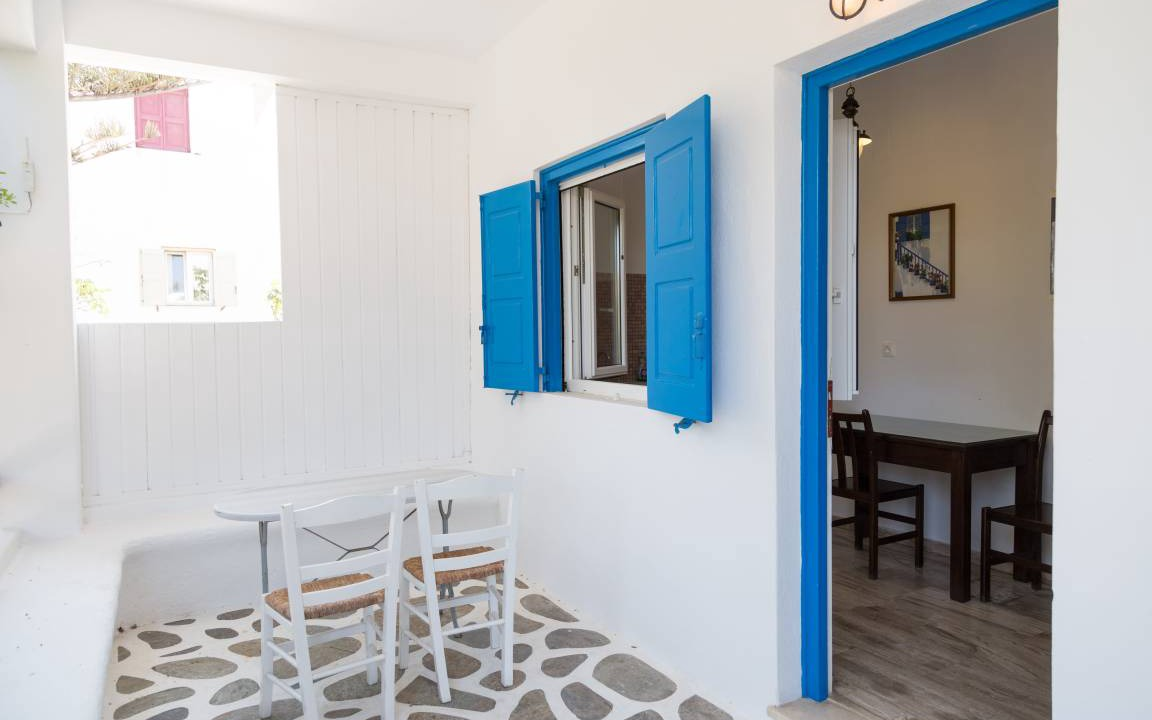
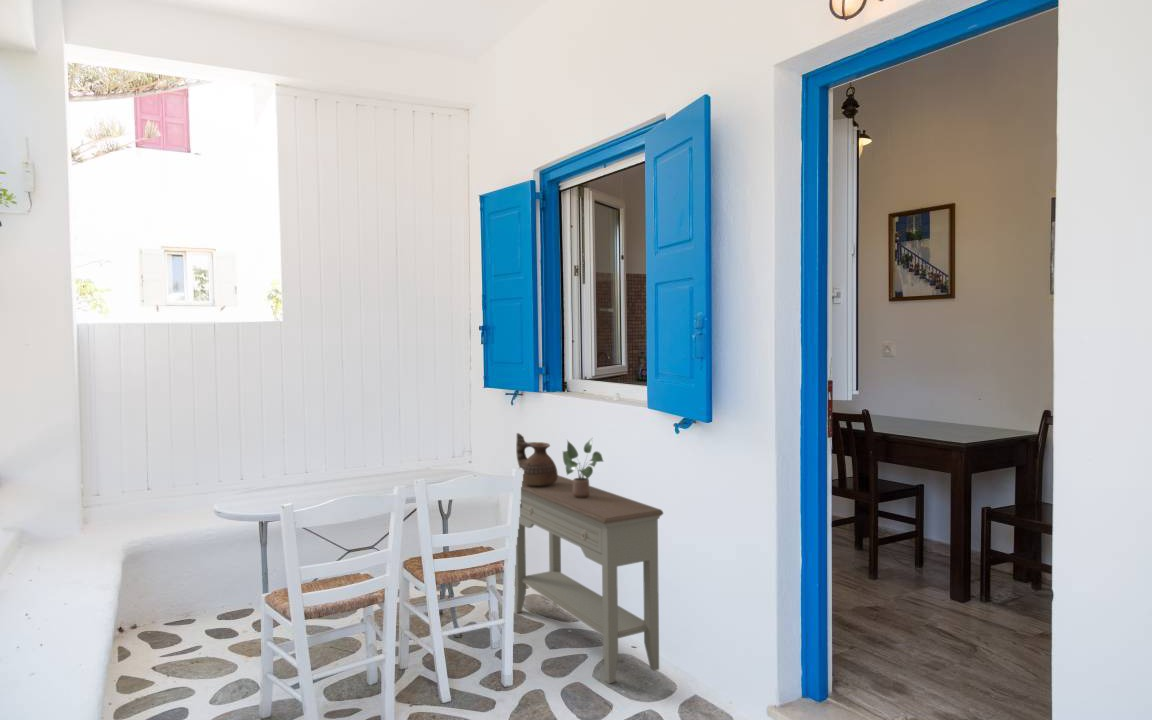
+ console table (569, 577)
+ potted plant (576, 466)
+ ceramic jug (537, 458)
